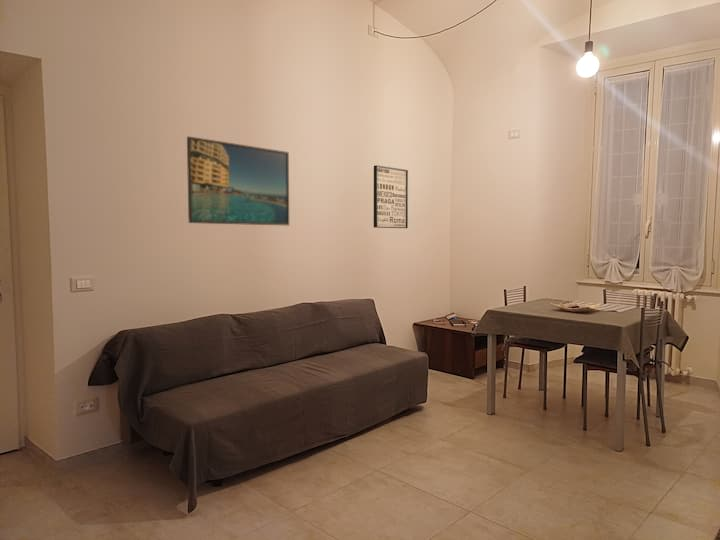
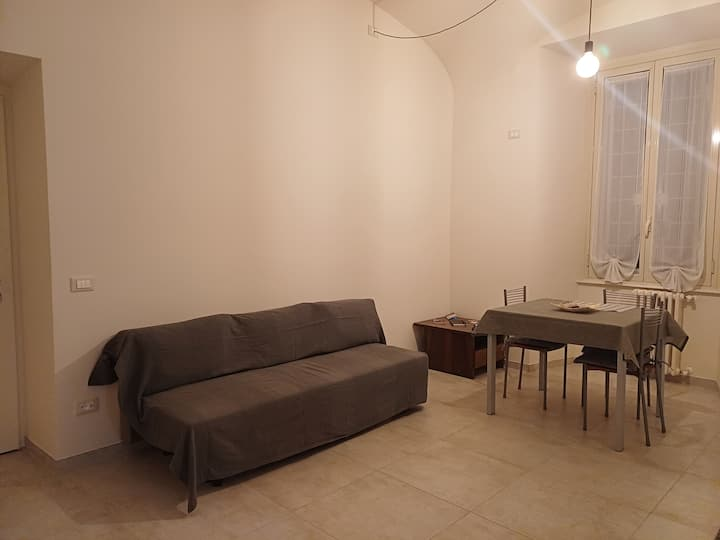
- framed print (242, 184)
- wall art (391, 198)
